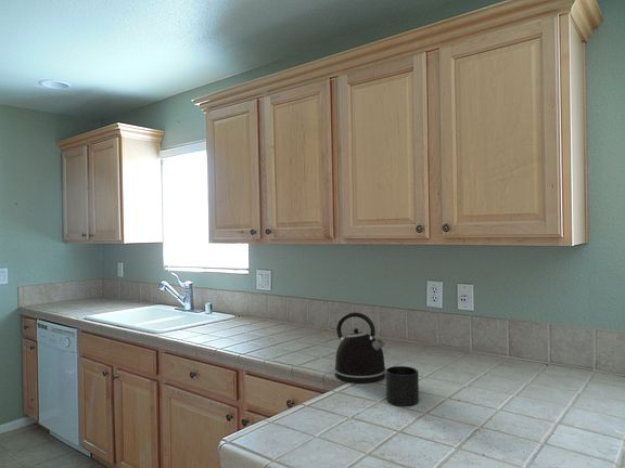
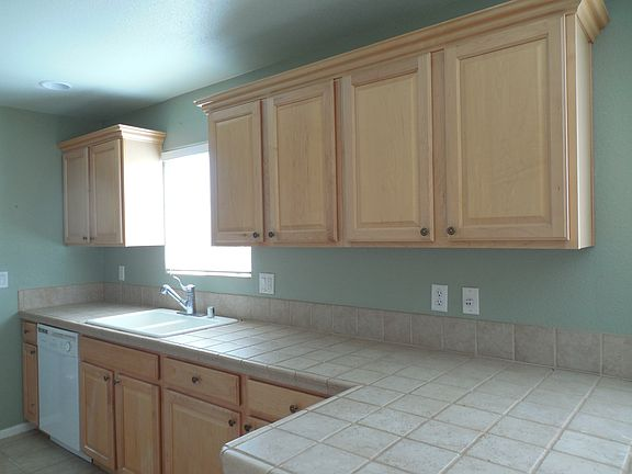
- mug (405, 385)
- kettle (358, 343)
